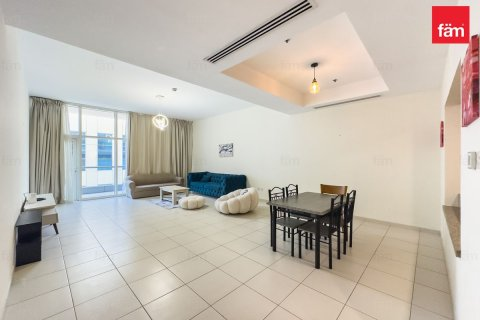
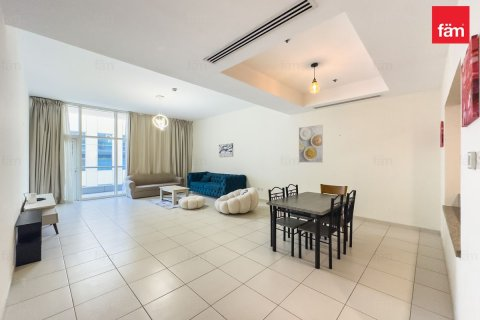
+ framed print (310, 144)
